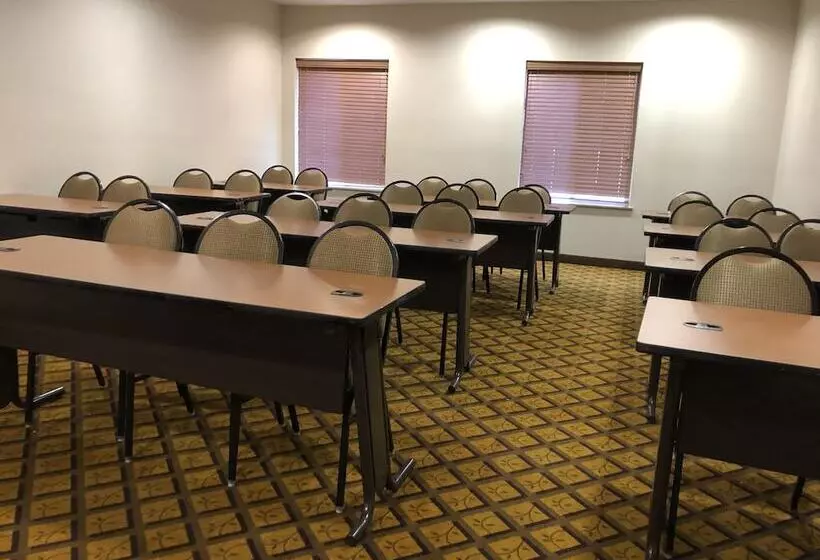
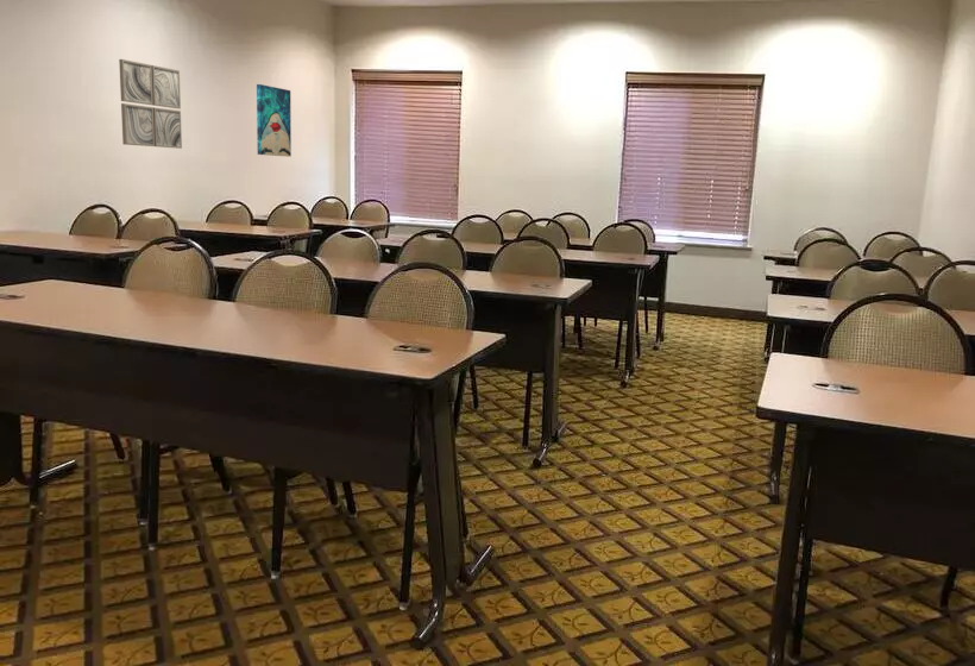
+ wall art (152, 105)
+ wall art (273, 121)
